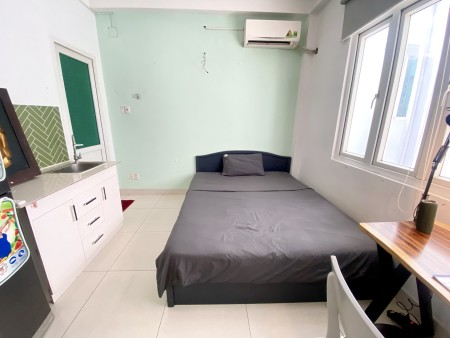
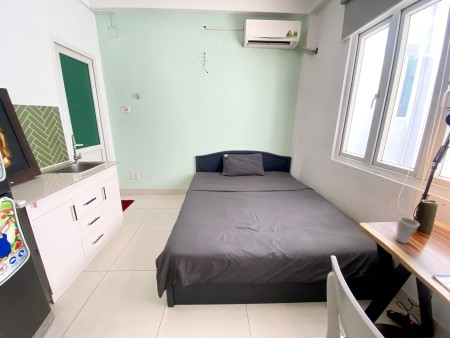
+ cup (406, 231)
